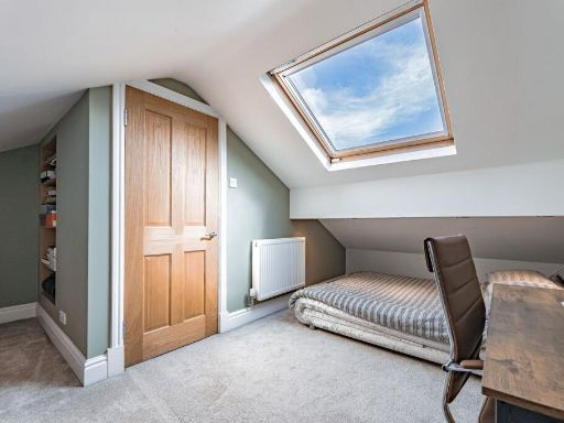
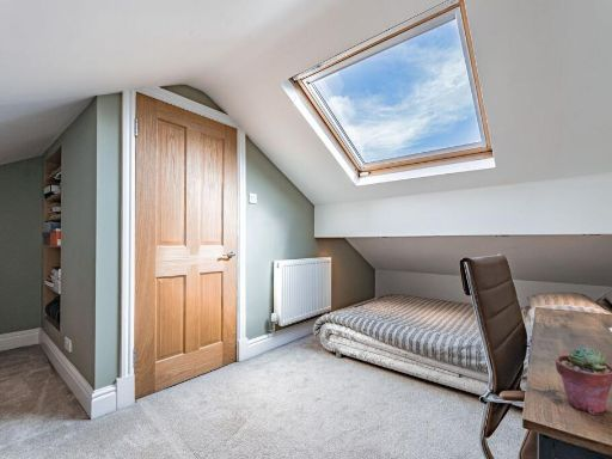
+ potted succulent (585, 375)
